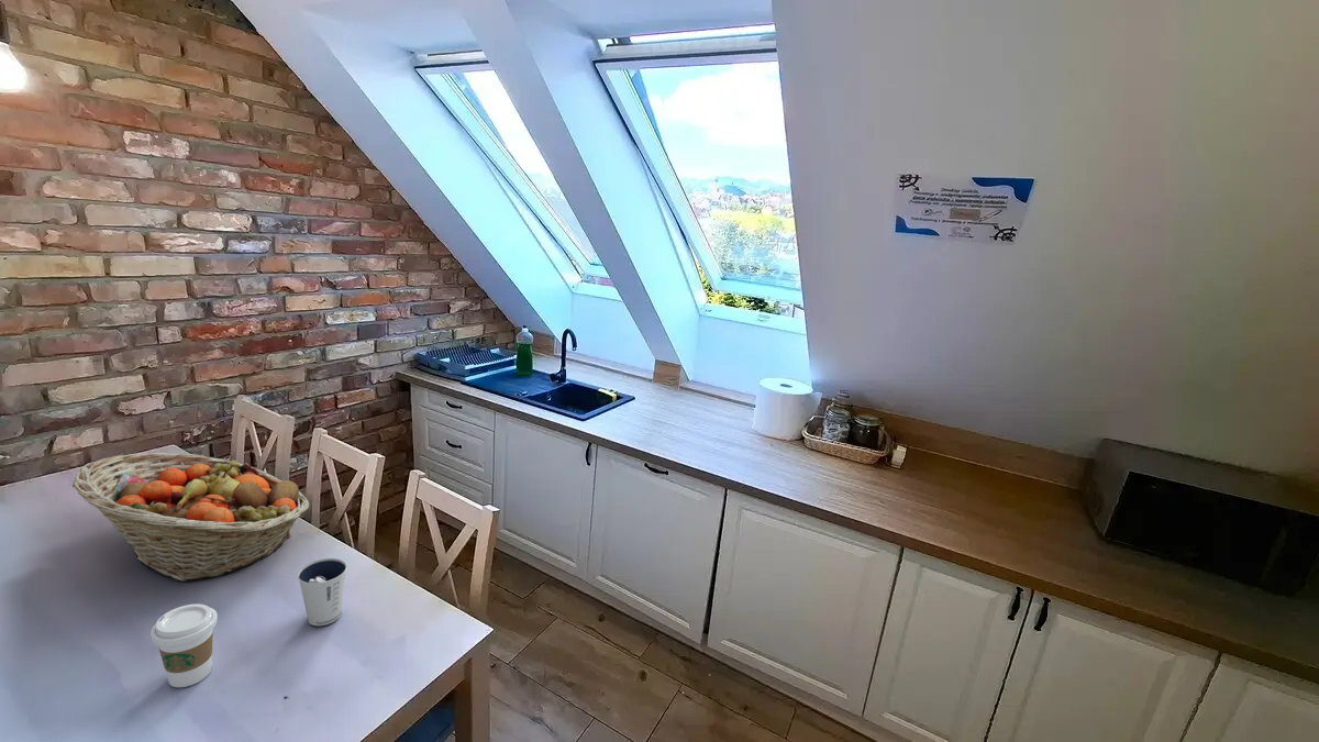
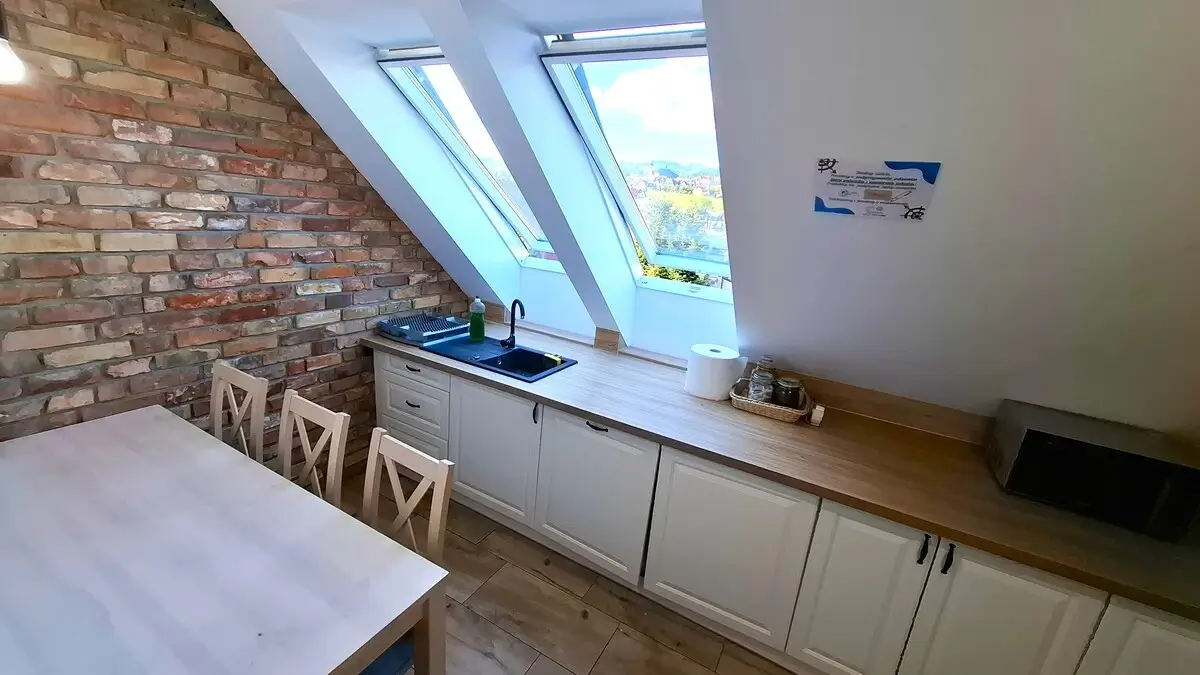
- coffee cup (187, 646)
- dixie cup (323, 594)
- fruit basket (201, 502)
